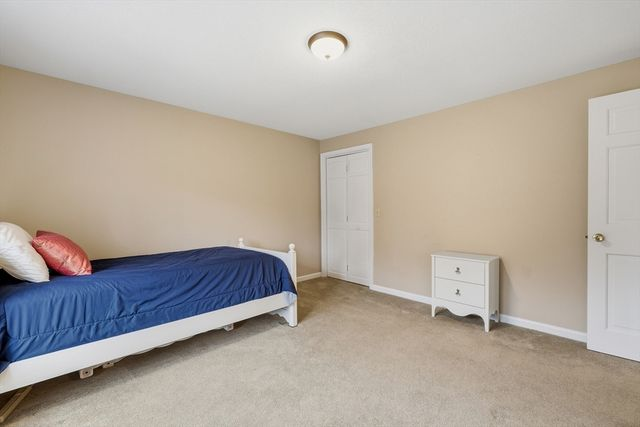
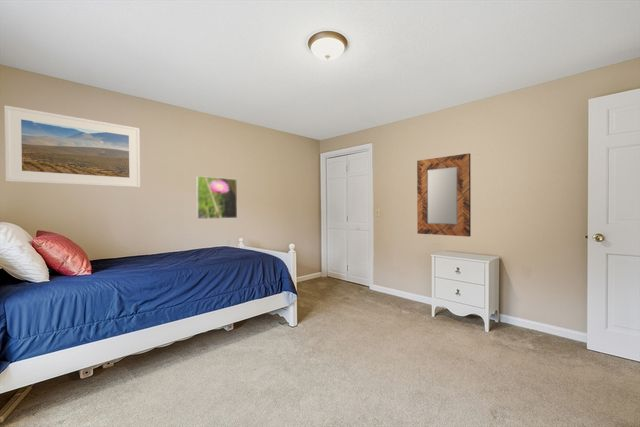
+ home mirror (442, 196)
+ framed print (80, 151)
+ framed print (217, 198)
